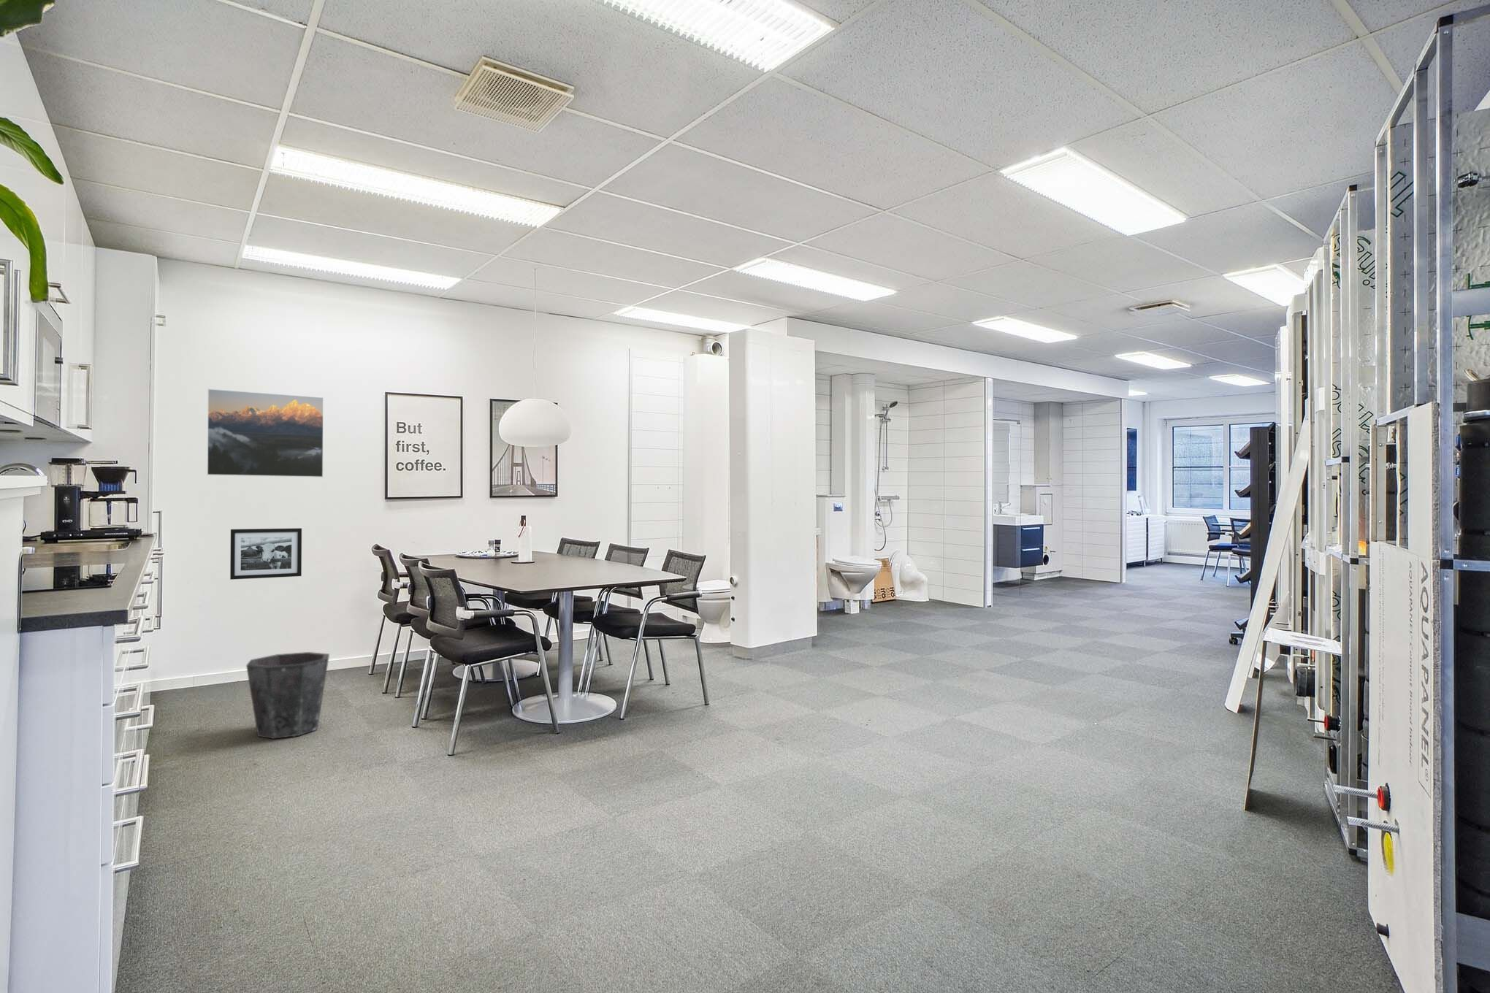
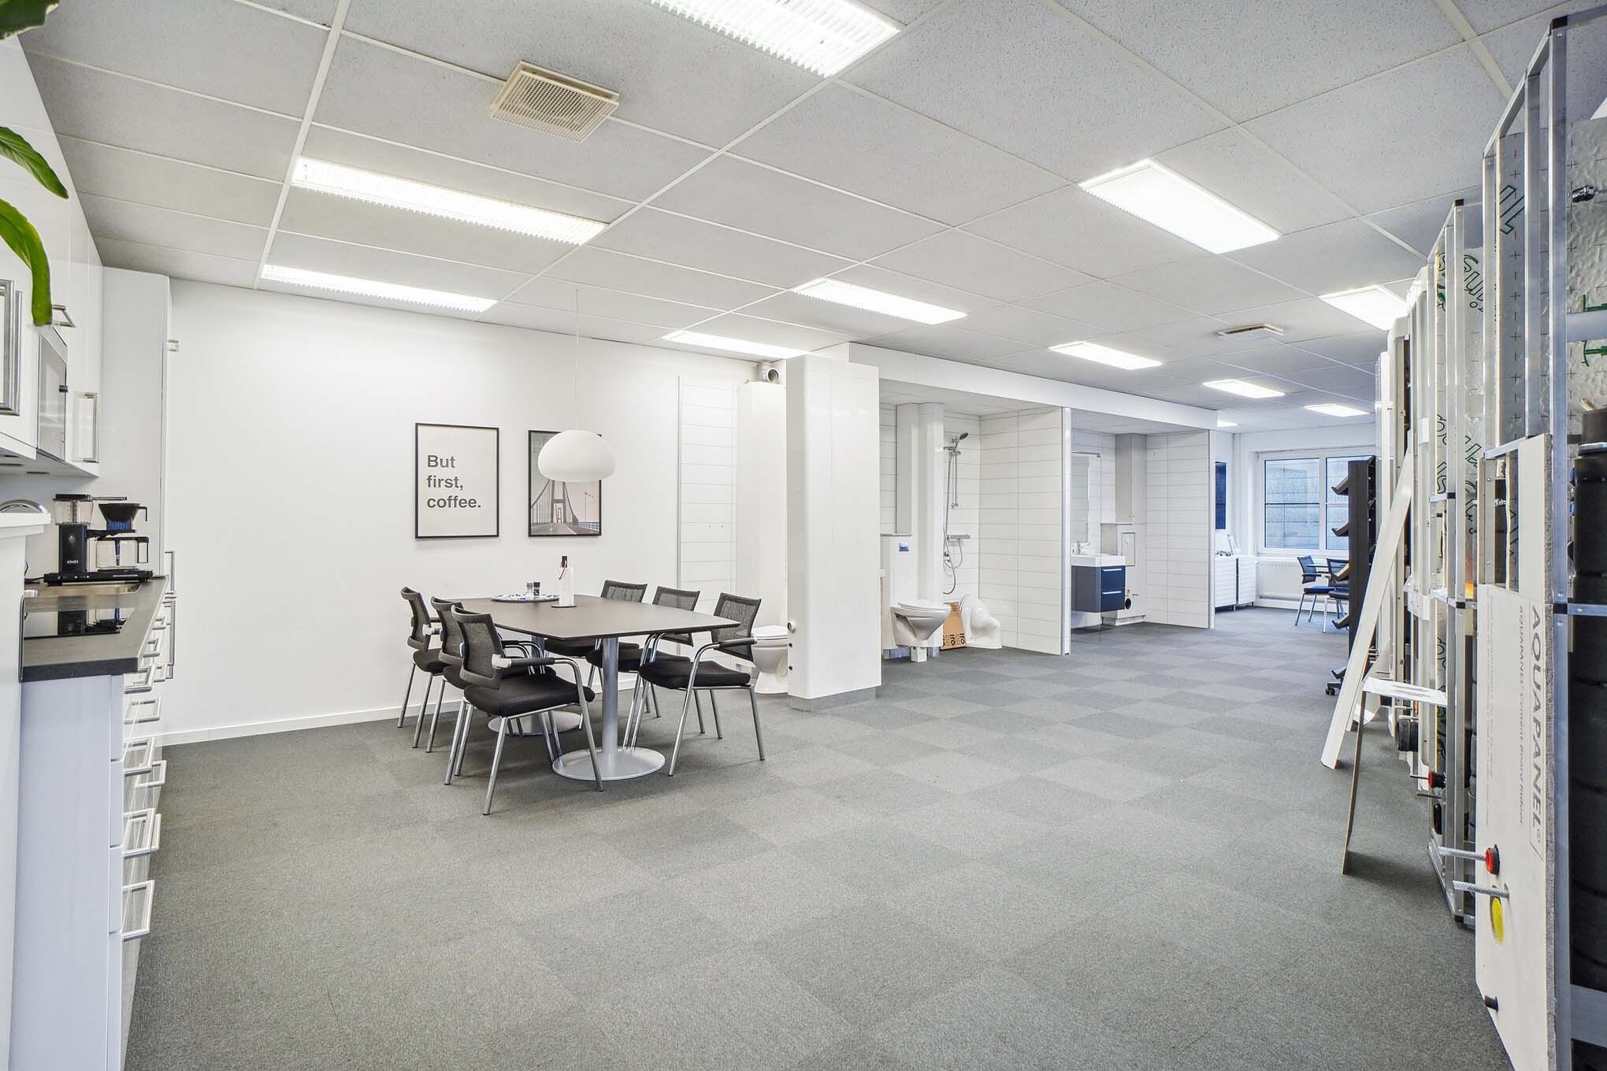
- picture frame (266, 553)
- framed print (267, 434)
- waste bin (288, 695)
